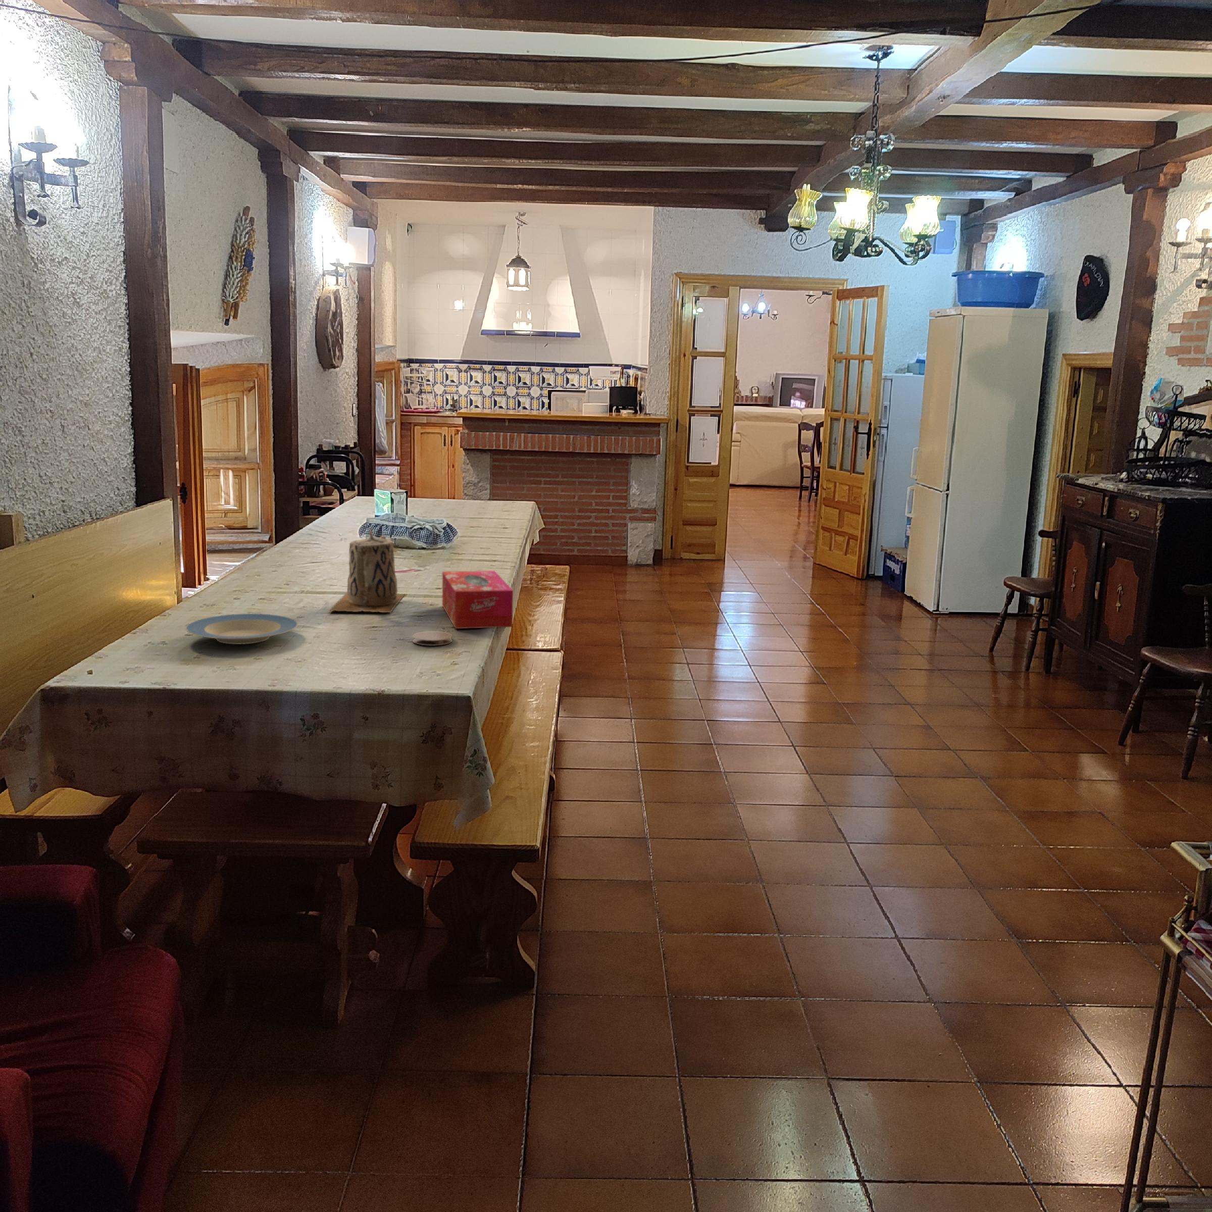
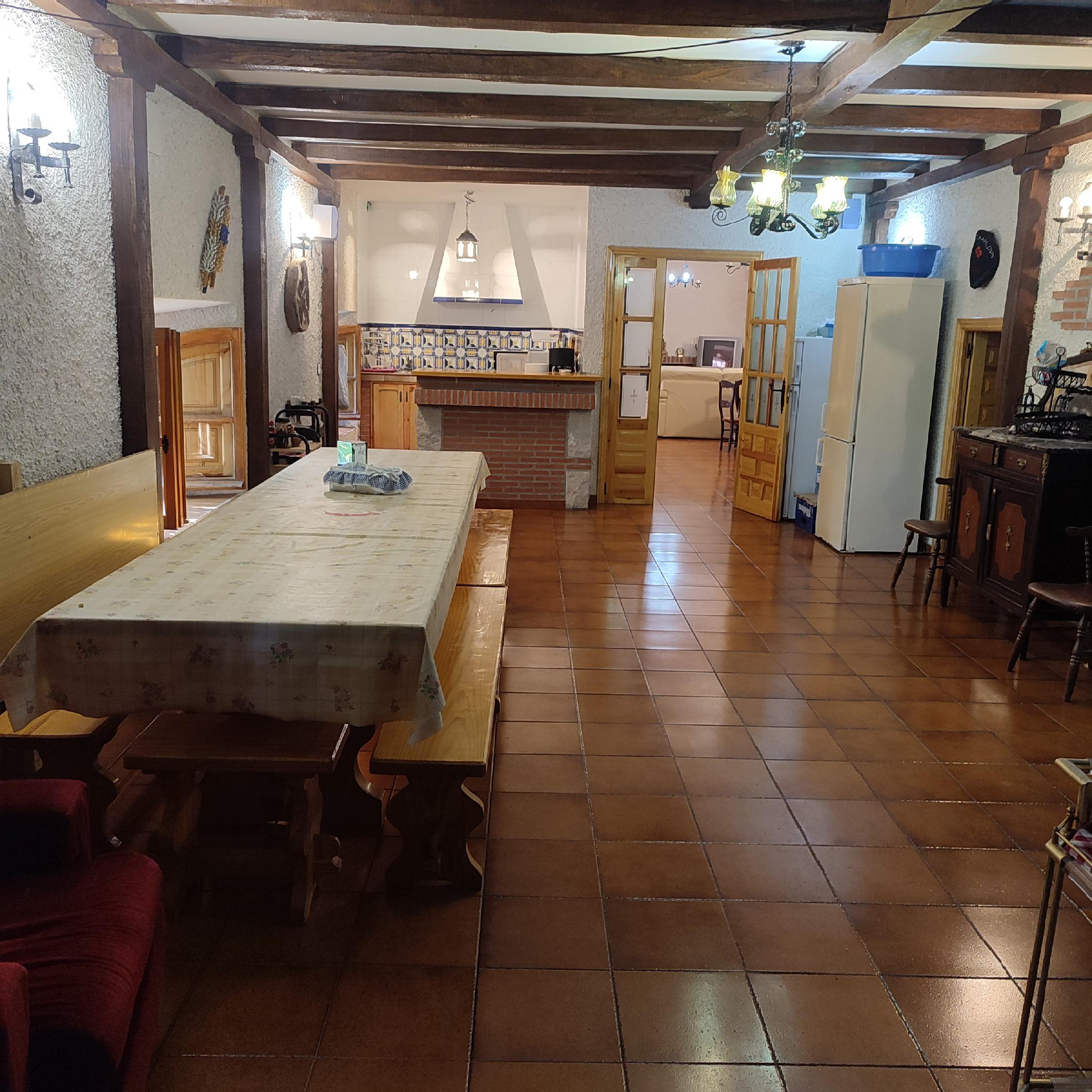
- teapot (367, 566)
- plate (242, 632)
- coaster (432, 638)
- tissue box (476, 598)
